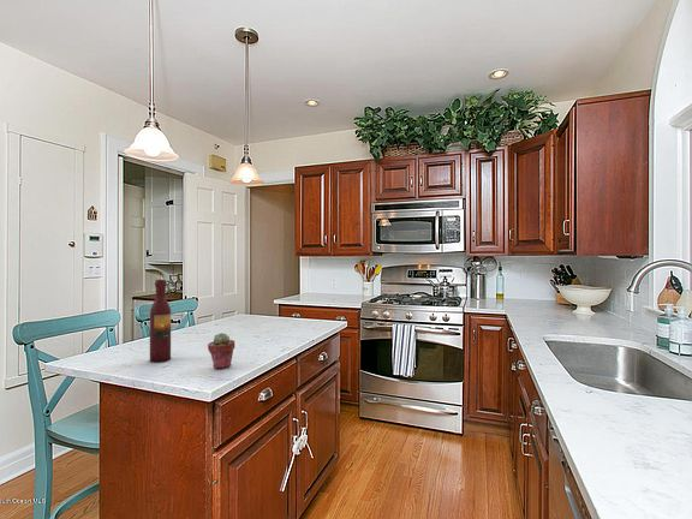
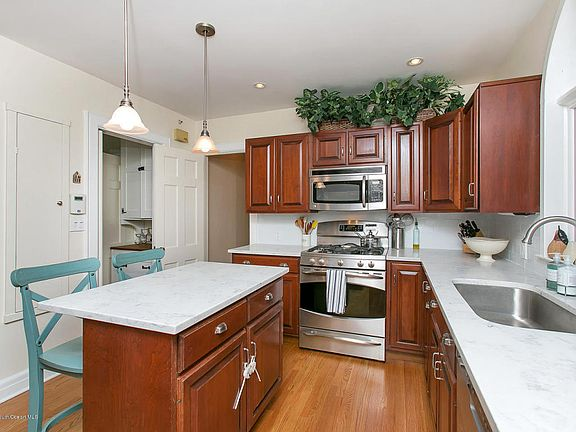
- potted succulent (221, 348)
- wine bottle (160, 318)
